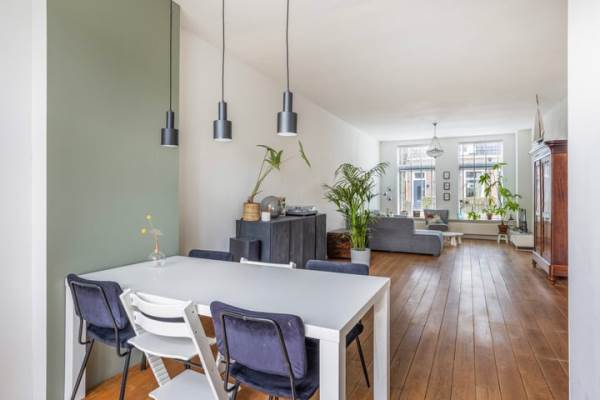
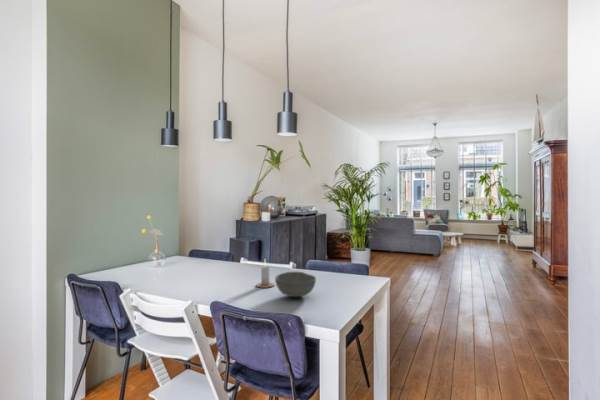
+ bowl (295, 286)
+ candle (265, 271)
